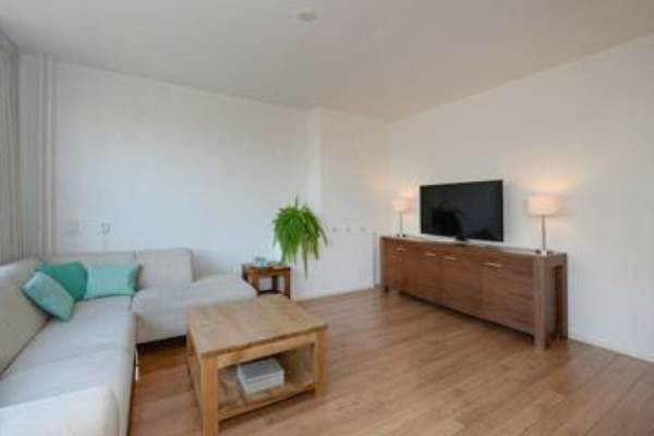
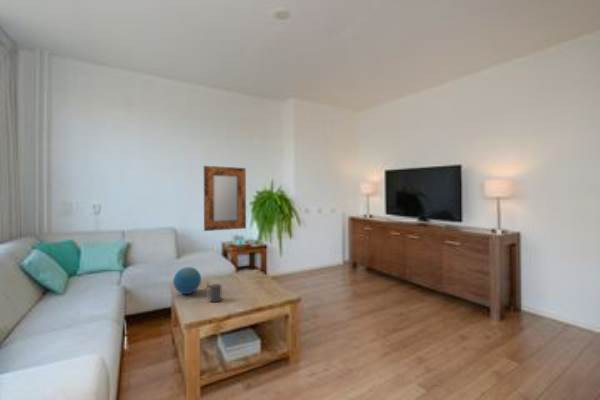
+ beer stein (213, 291)
+ home mirror (225, 198)
+ decorative orb (187, 280)
